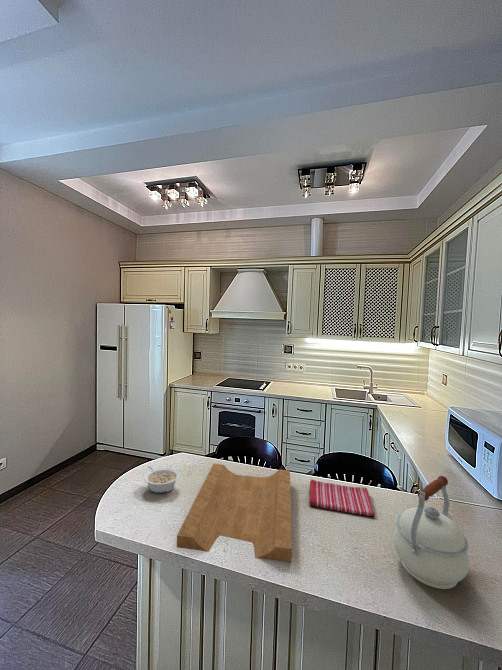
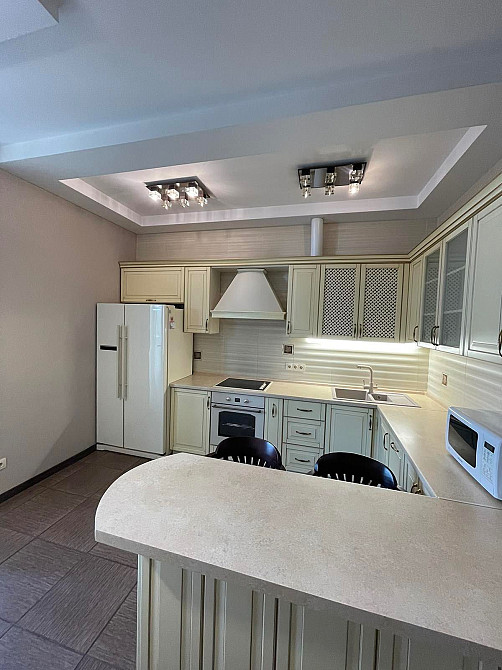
- kettle (433, 523)
- dish towel (339, 496)
- legume (160, 480)
- cutting board (243, 503)
